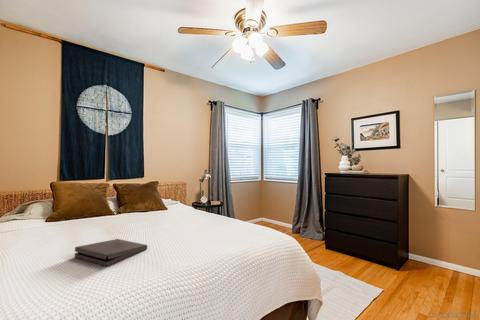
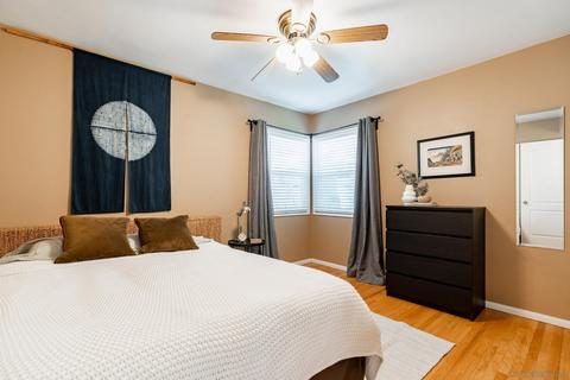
- pizza box (112, 248)
